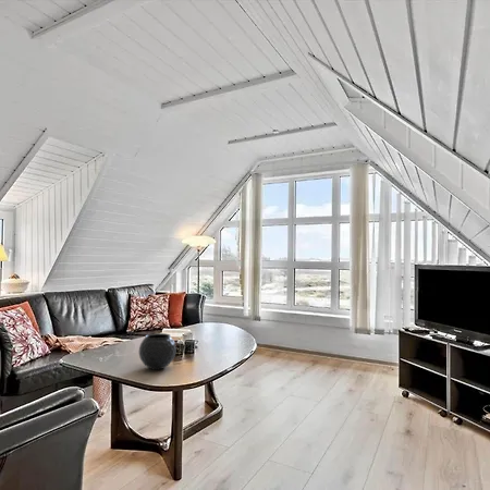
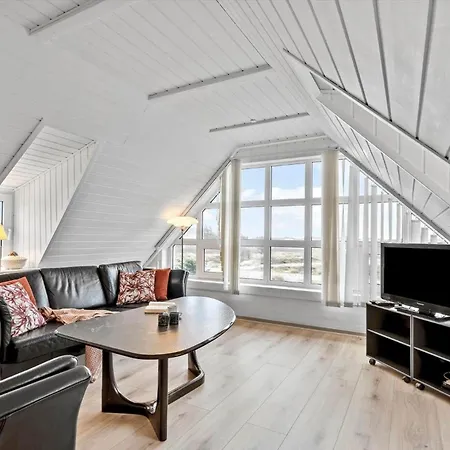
- speaker (157, 352)
